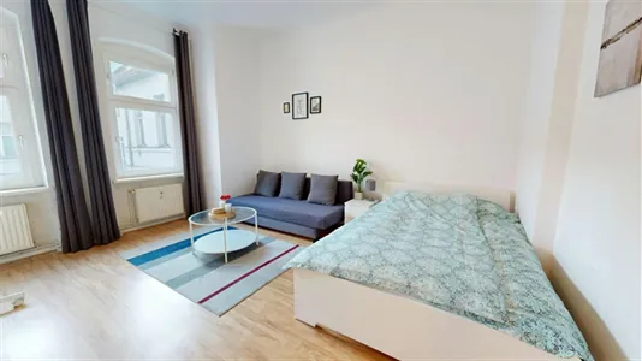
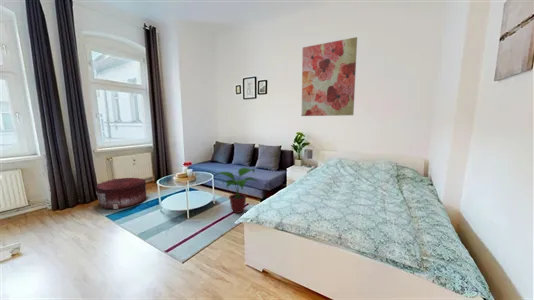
+ potted plant (238, 189)
+ wall art (327, 80)
+ pouf (122, 190)
